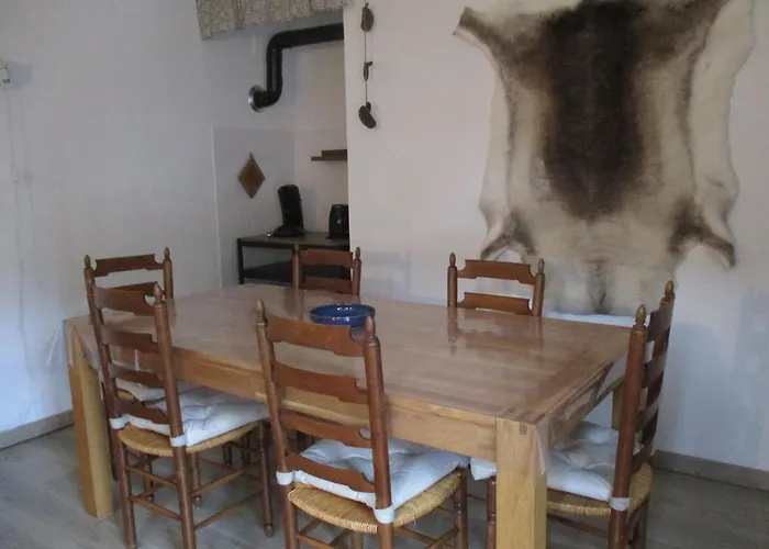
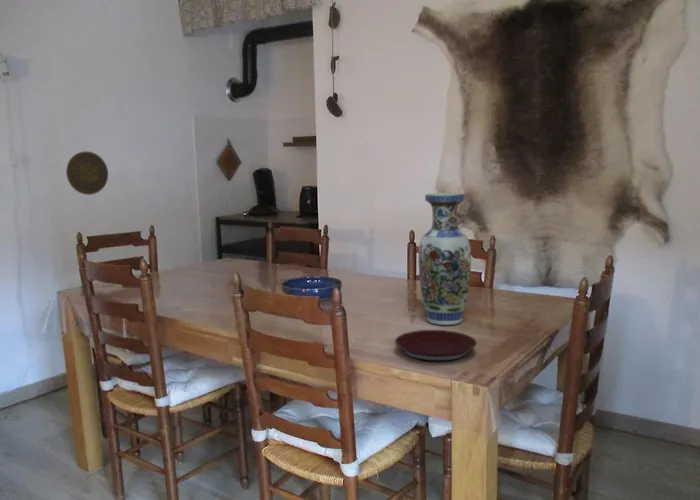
+ vase (444, 258)
+ plate (435, 346)
+ decorative plate (88, 173)
